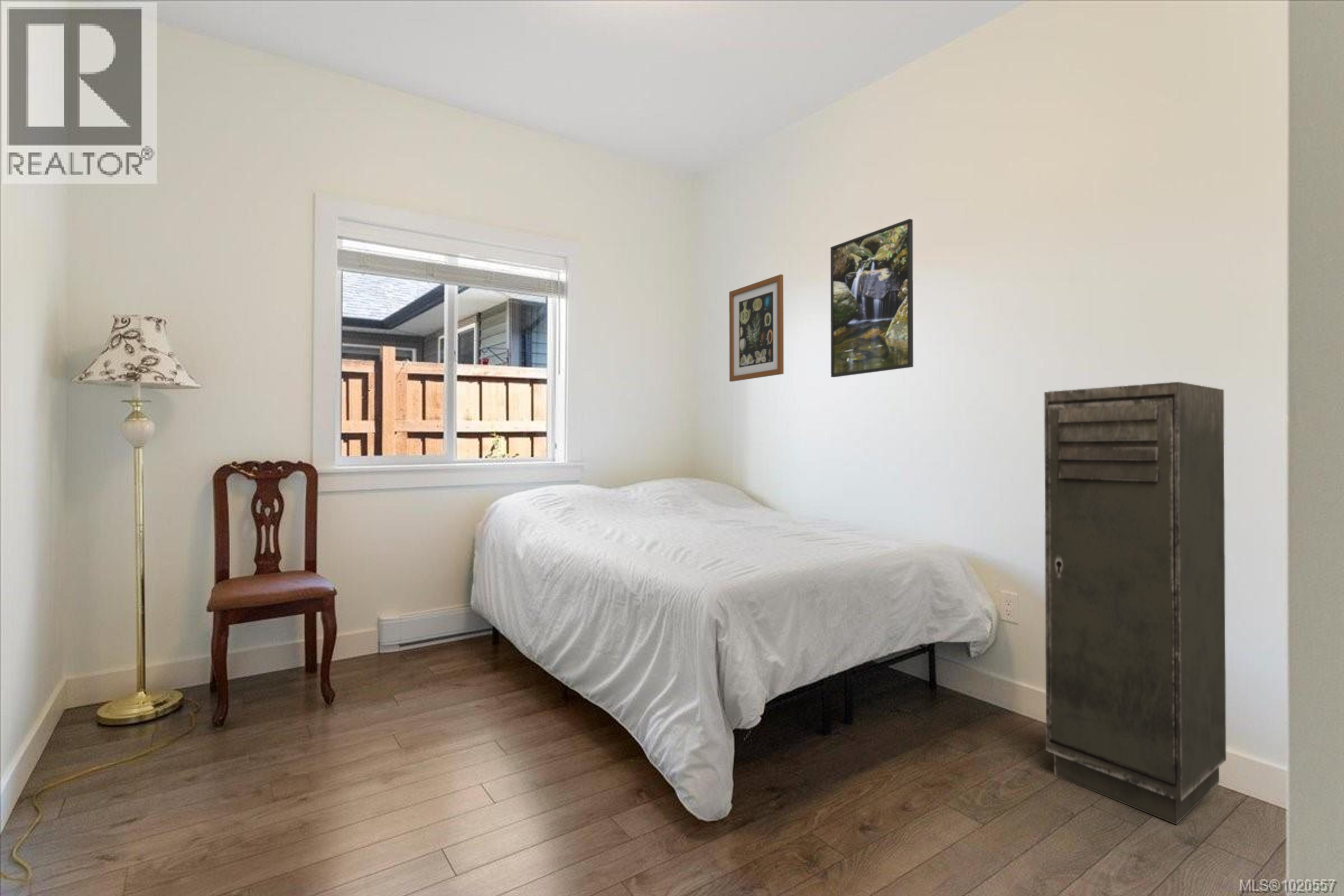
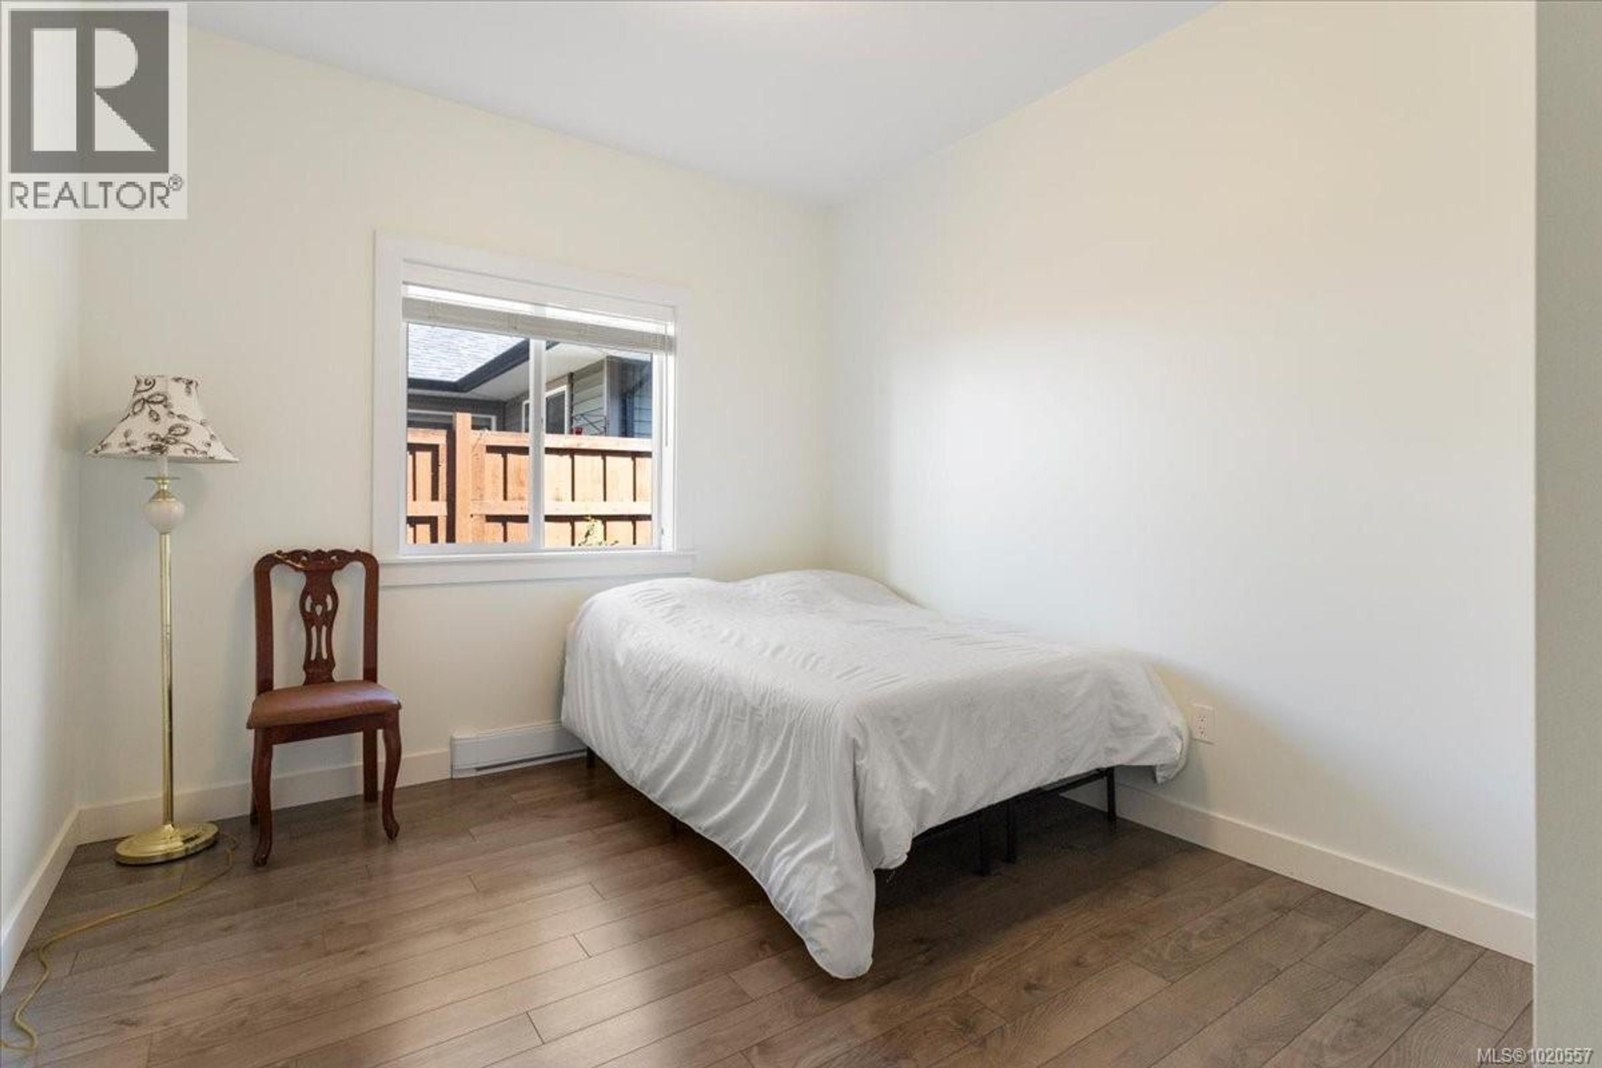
- storage cabinet (1133, 585)
- wall art (755, 331)
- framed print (869, 303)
